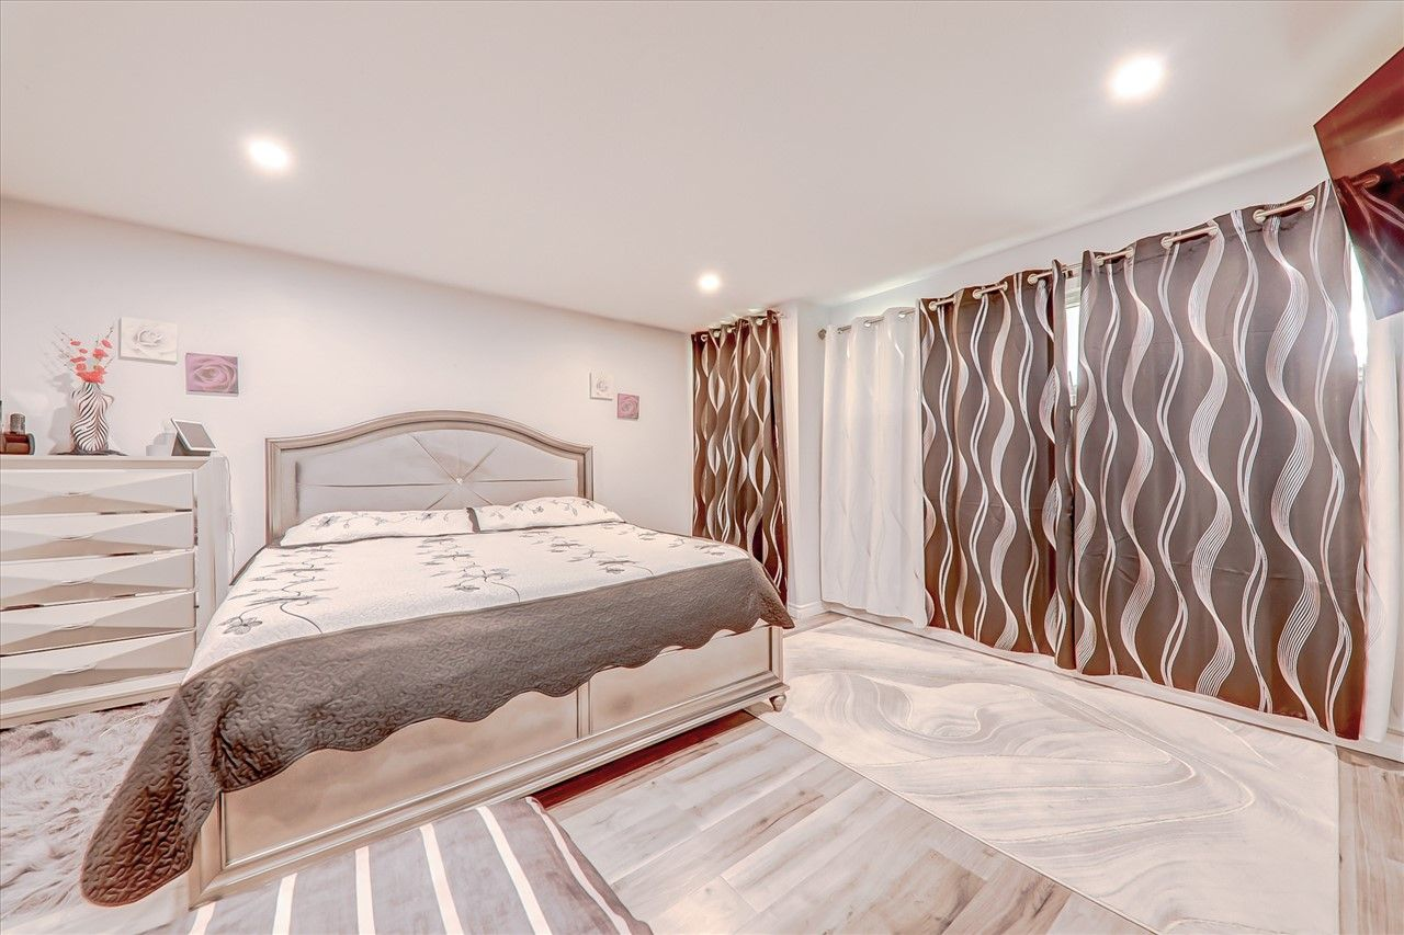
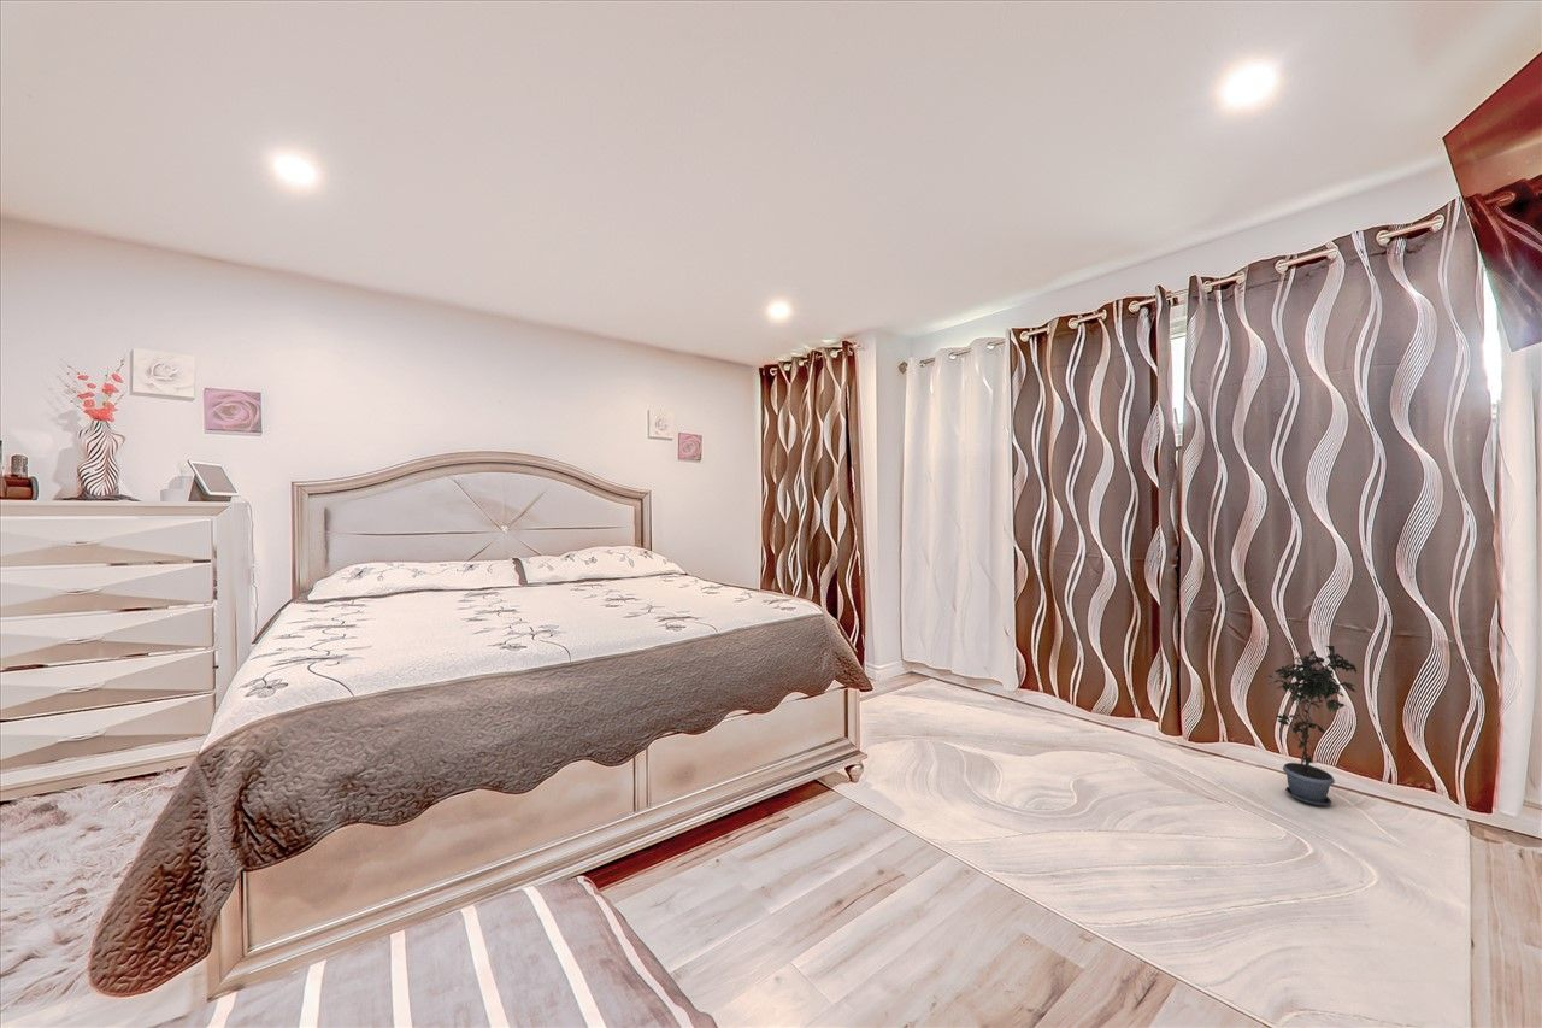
+ potted plant (1309, 722)
